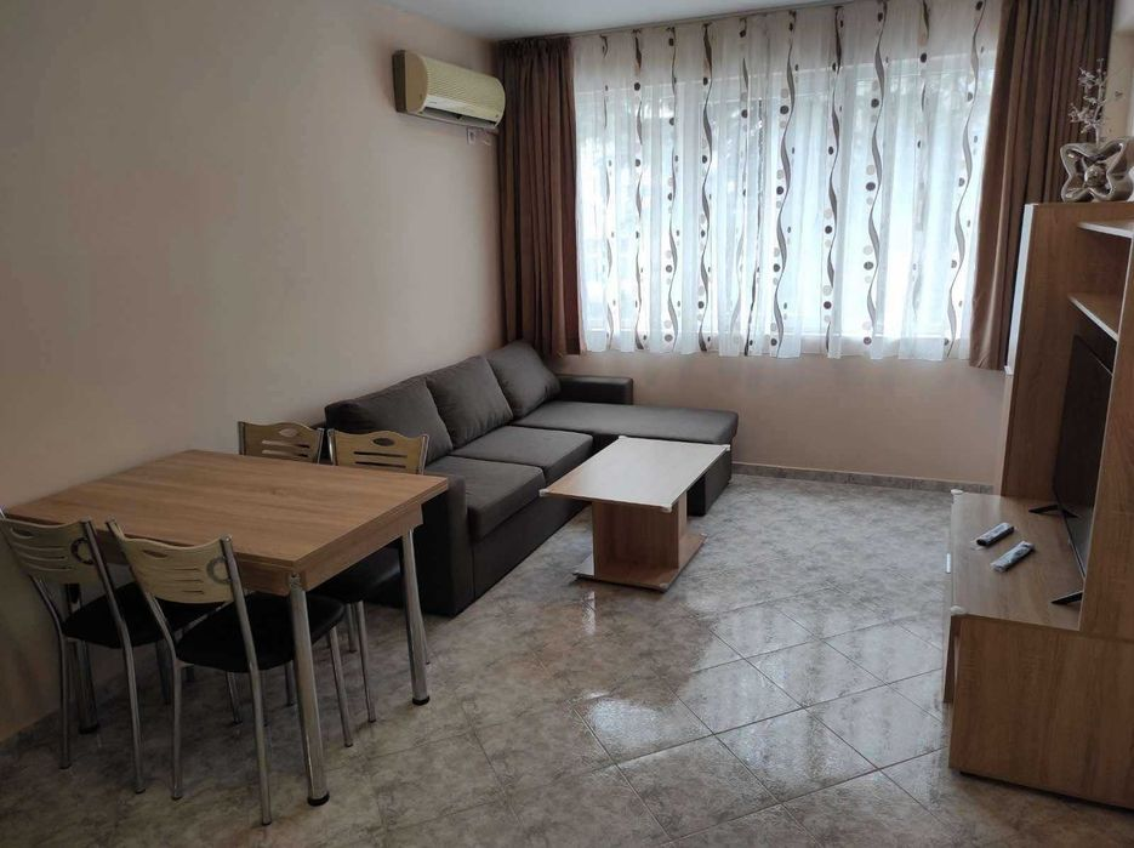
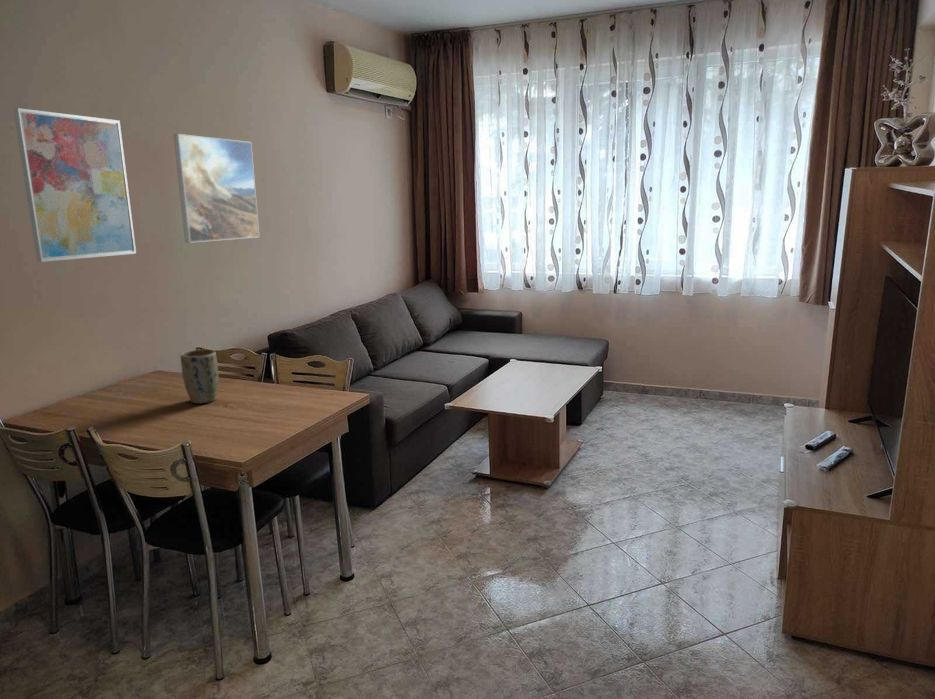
+ wall art (80, 187)
+ plant pot (200, 376)
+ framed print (219, 189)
